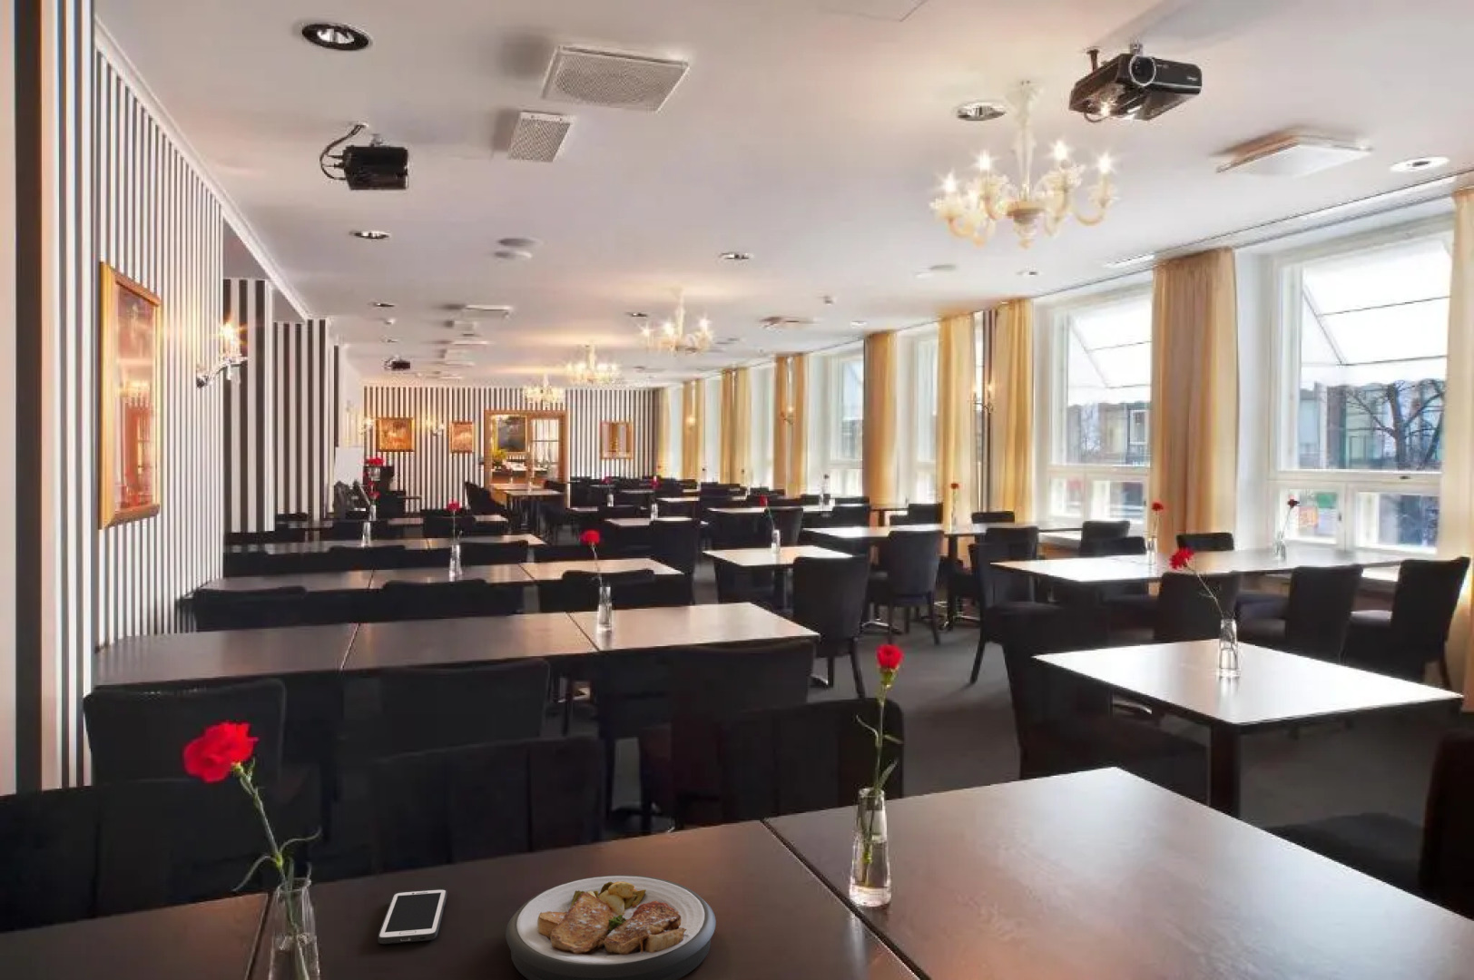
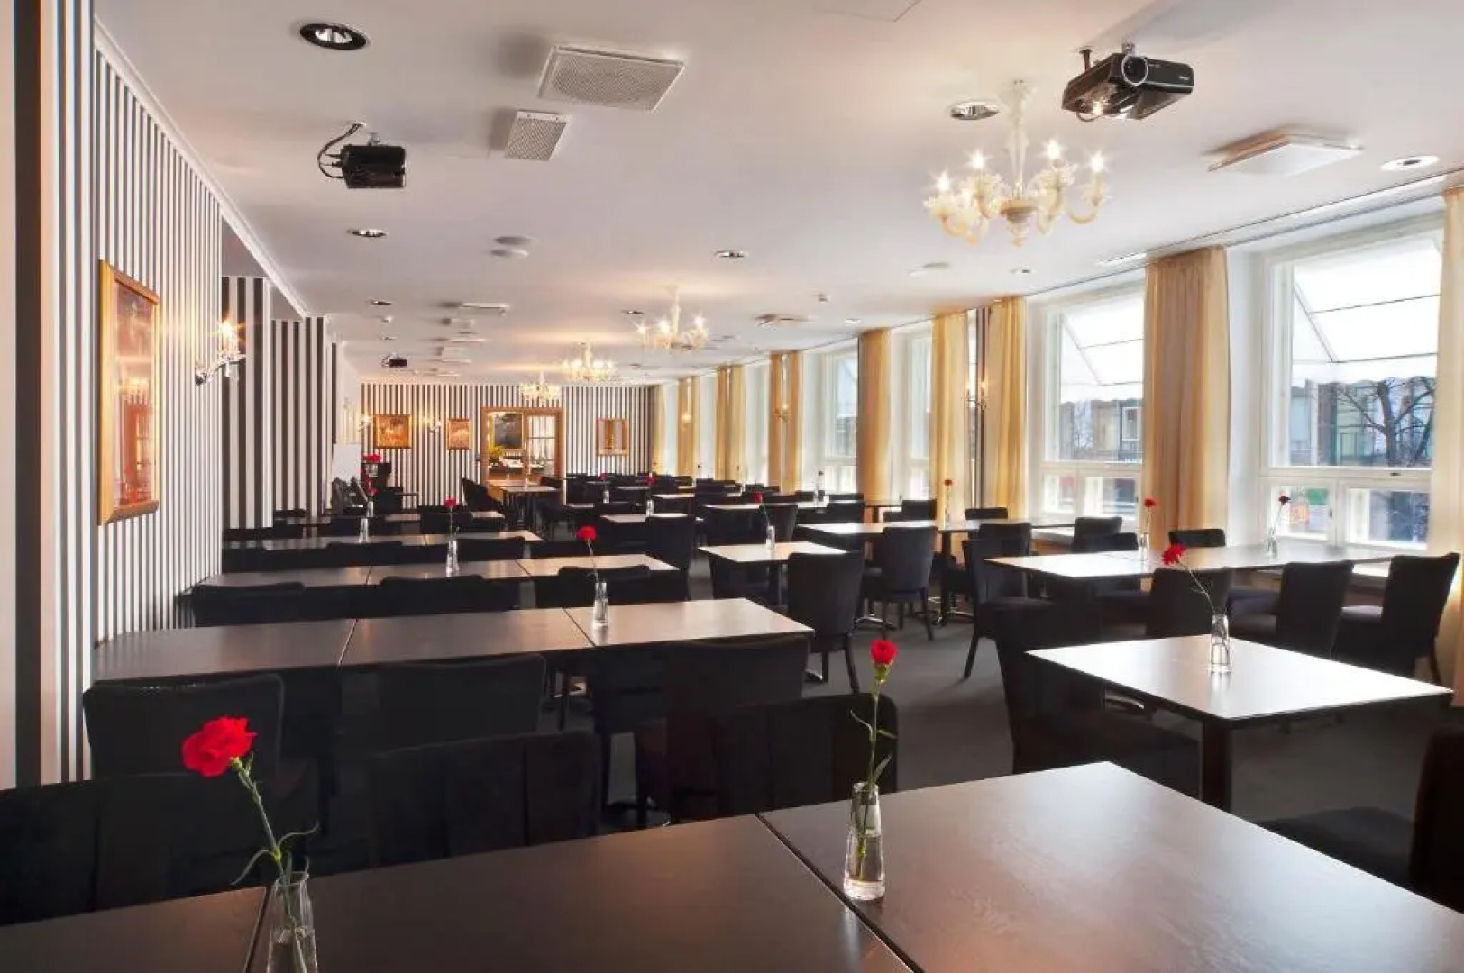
- cell phone (414, 914)
- plate (611, 920)
